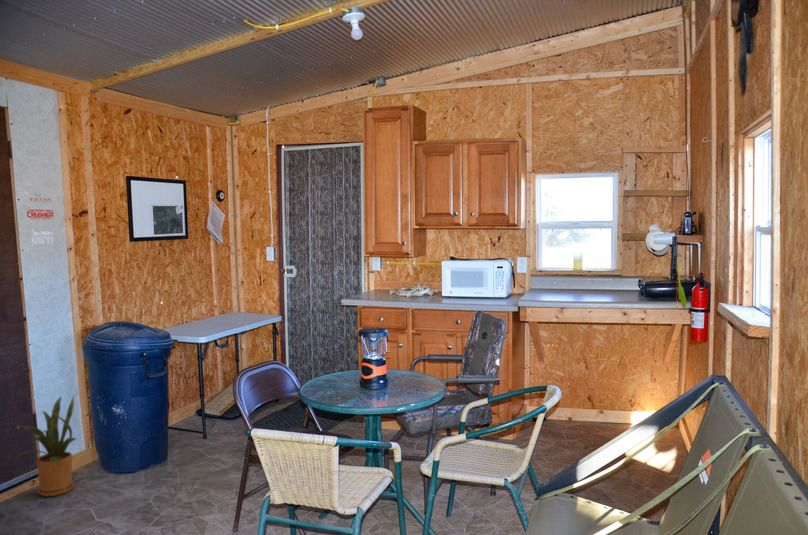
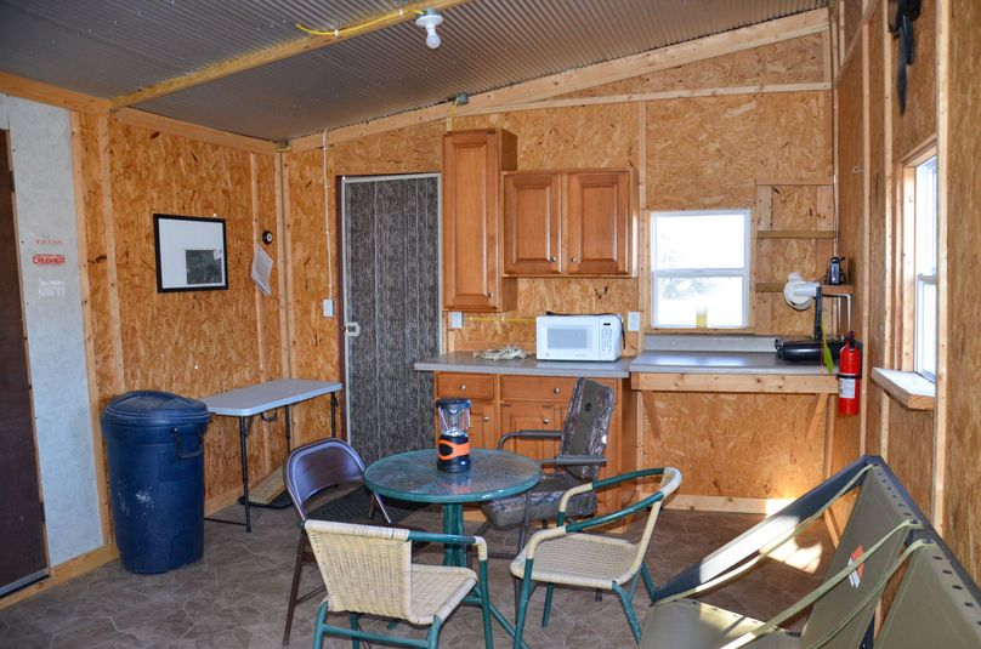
- house plant (48, 447)
